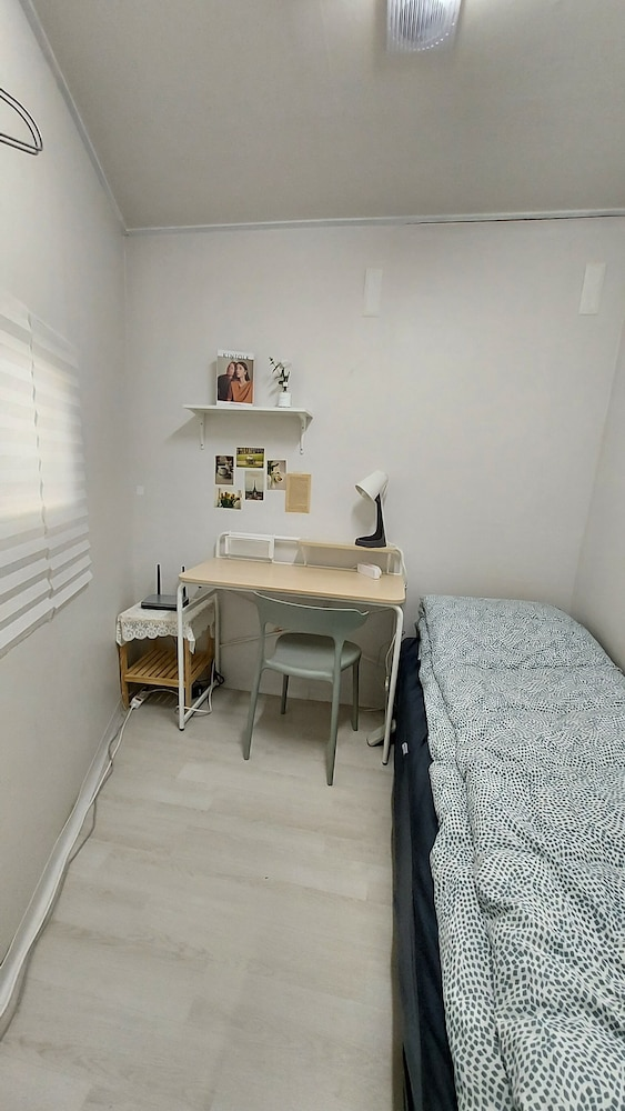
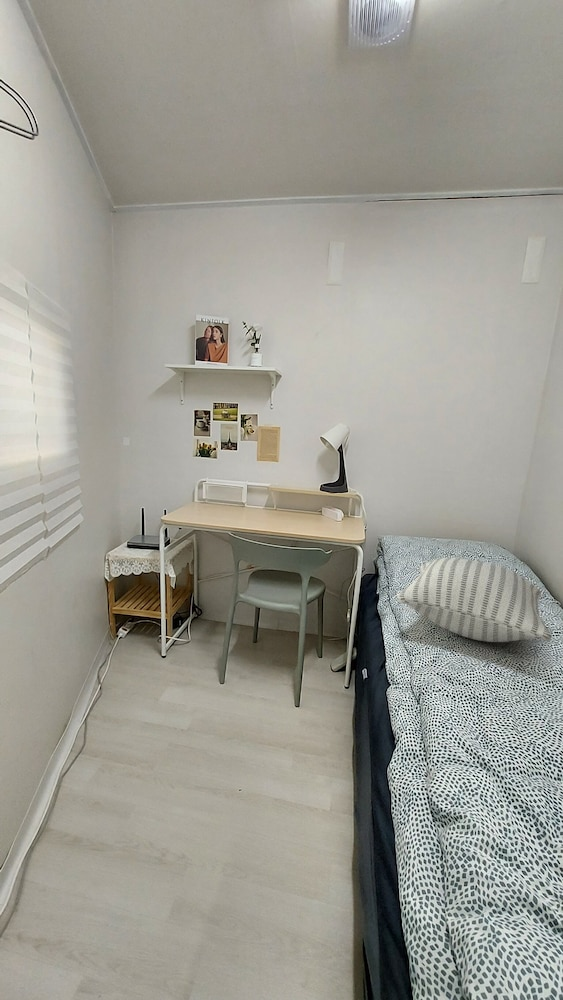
+ pillow (472, 595)
